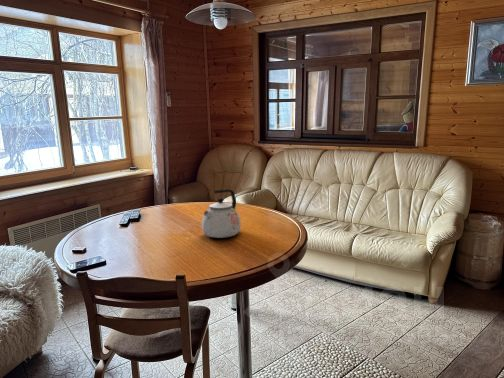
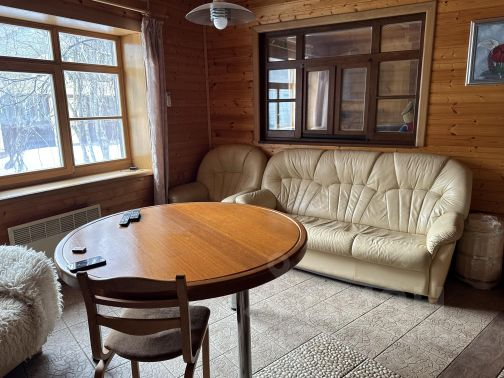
- kettle (220, 212)
